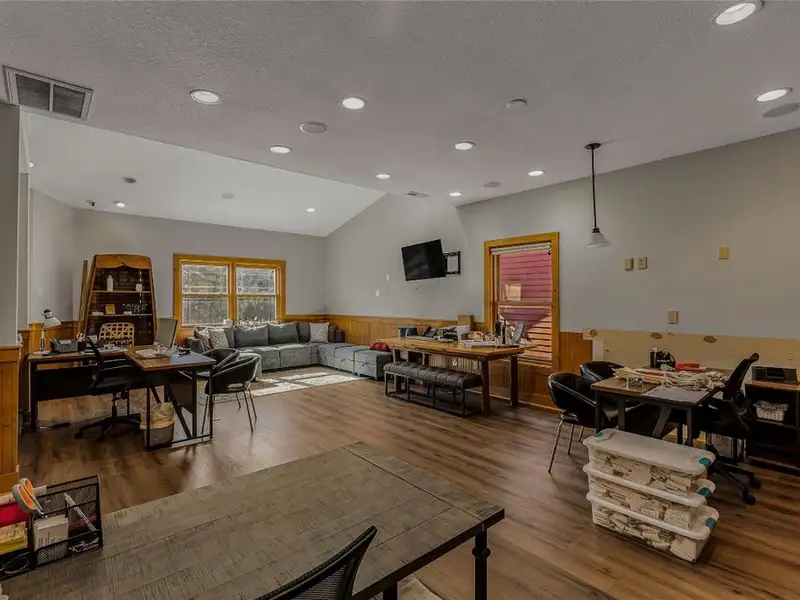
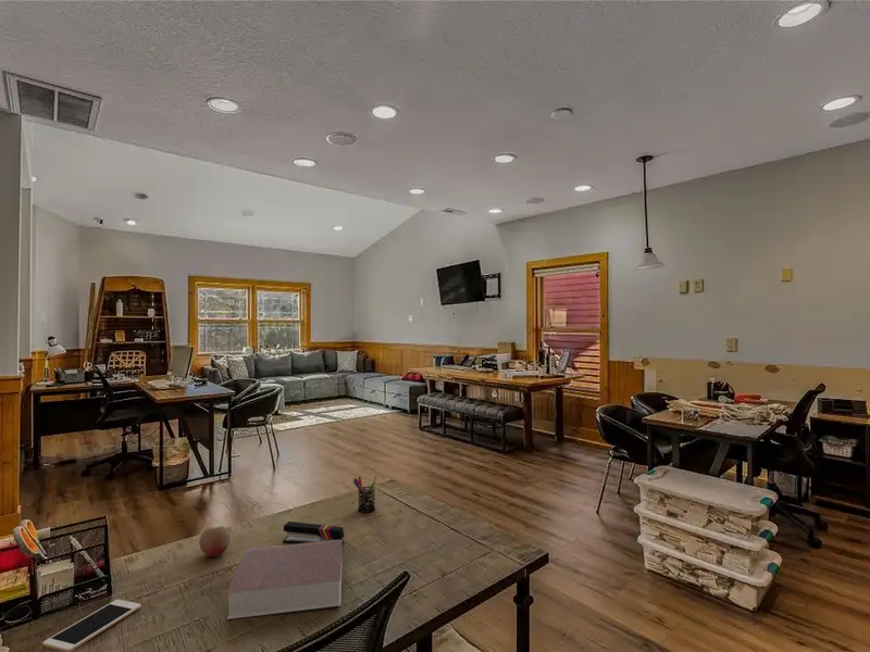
+ pen holder (366, 492)
+ stapler (313, 532)
+ book (290, 575)
+ cell phone (95, 623)
+ fruit (214, 540)
